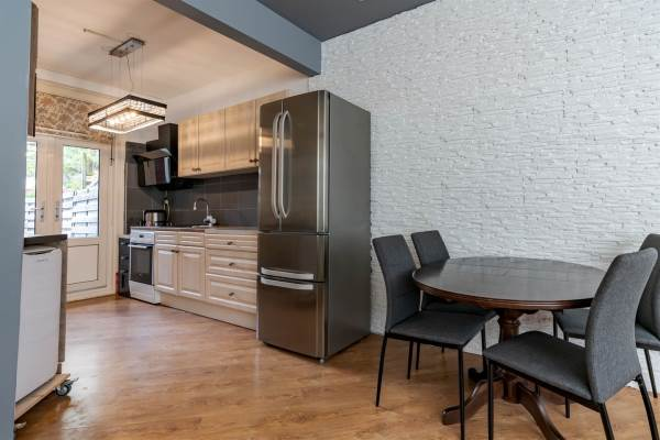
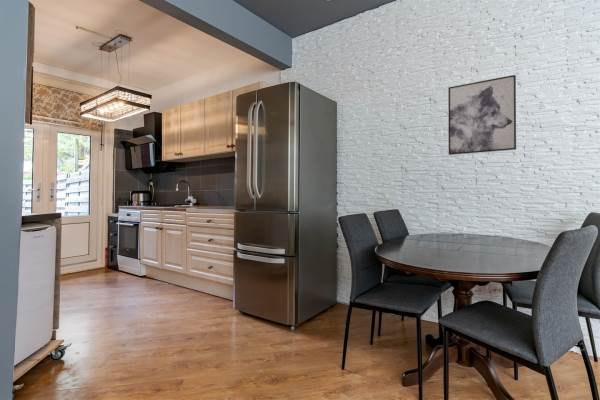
+ wall art (480, 116)
